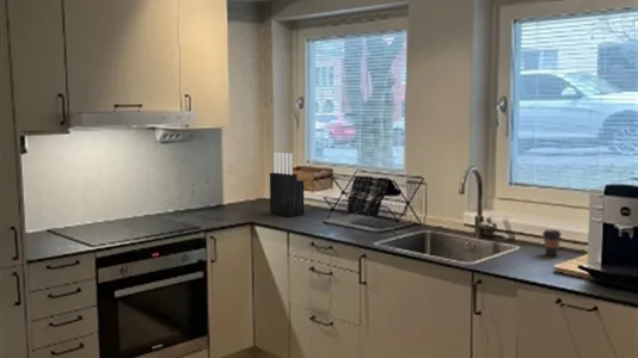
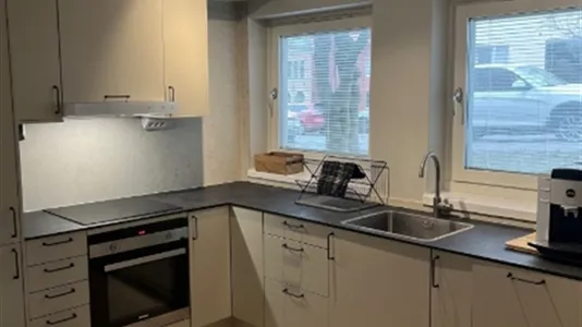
- knife block (288, 183)
- coffee cup (551, 242)
